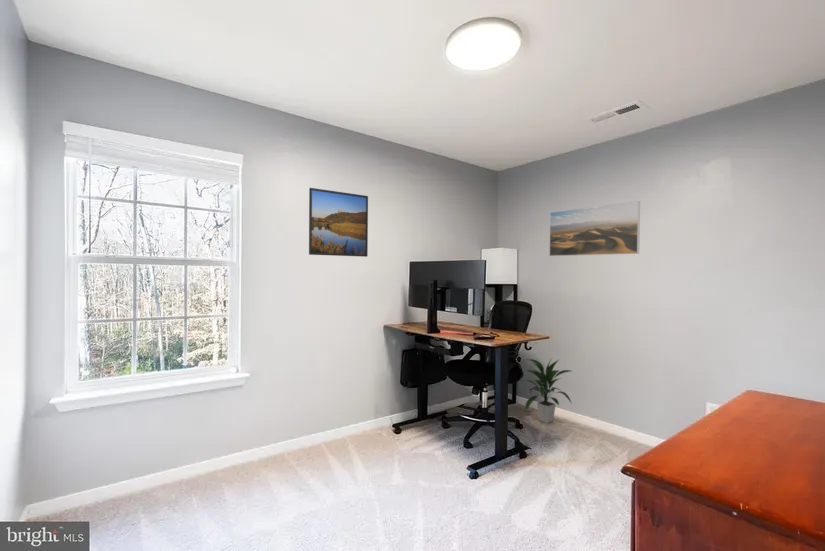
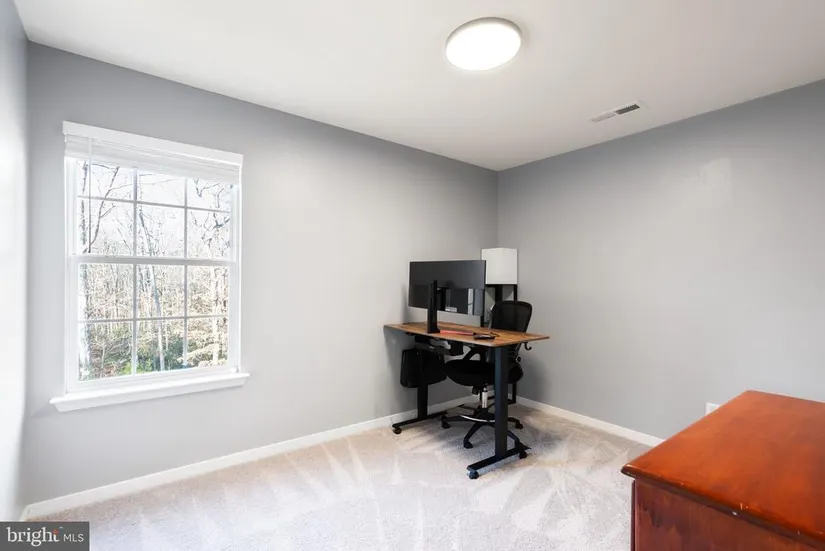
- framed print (339, 223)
- indoor plant (544, 388)
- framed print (590, 231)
